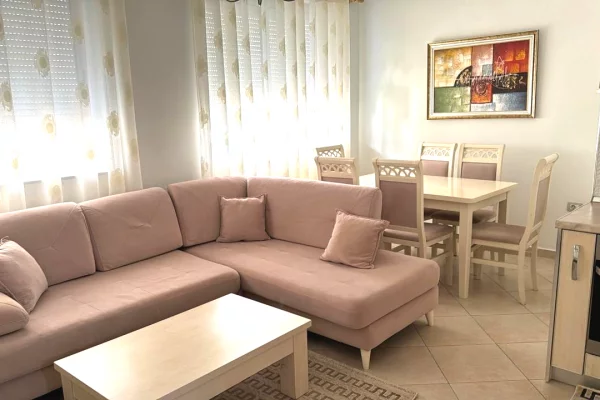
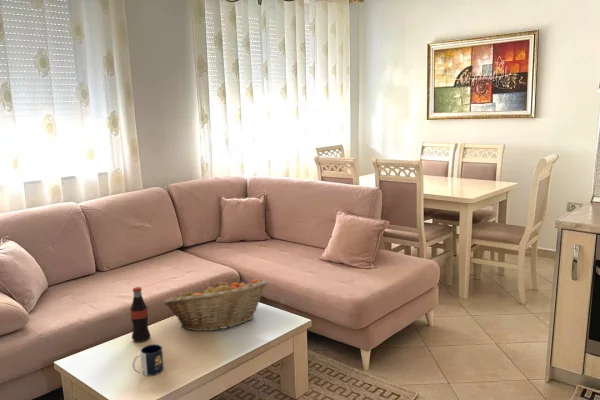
+ mug (147, 361)
+ bottle (139, 313)
+ fruit basket (217, 299)
